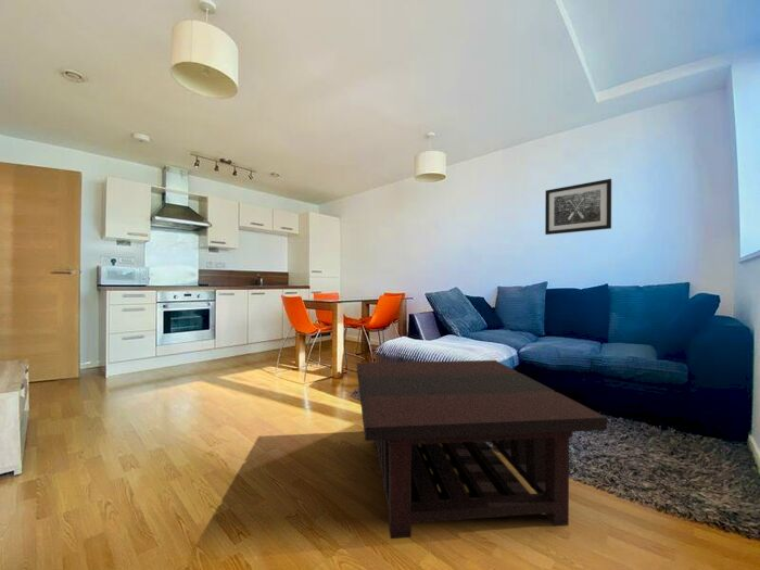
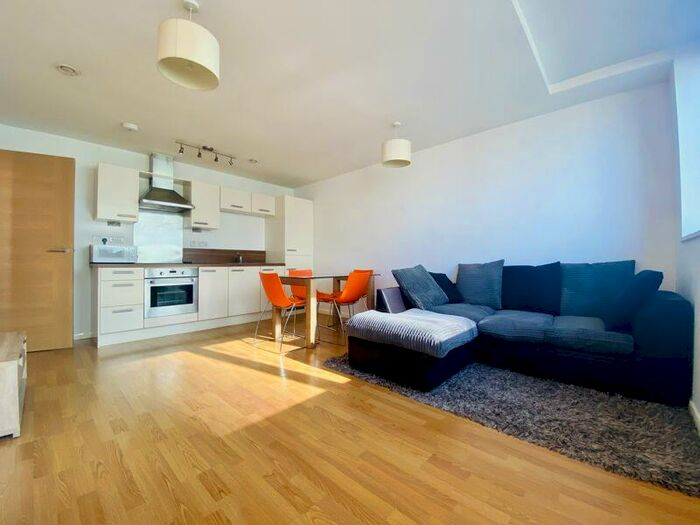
- coffee table (449, 428)
- wall art (577, 208)
